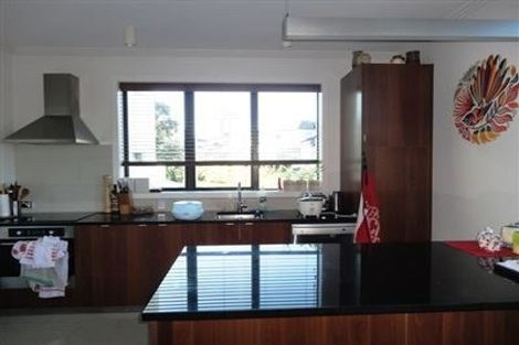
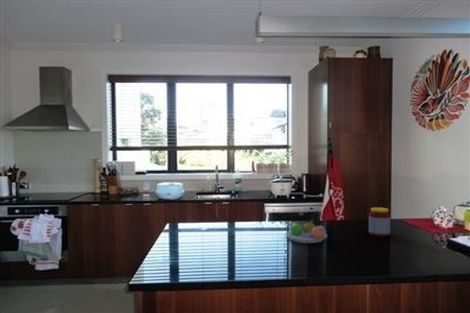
+ fruit bowl (305, 230)
+ jar (379, 221)
